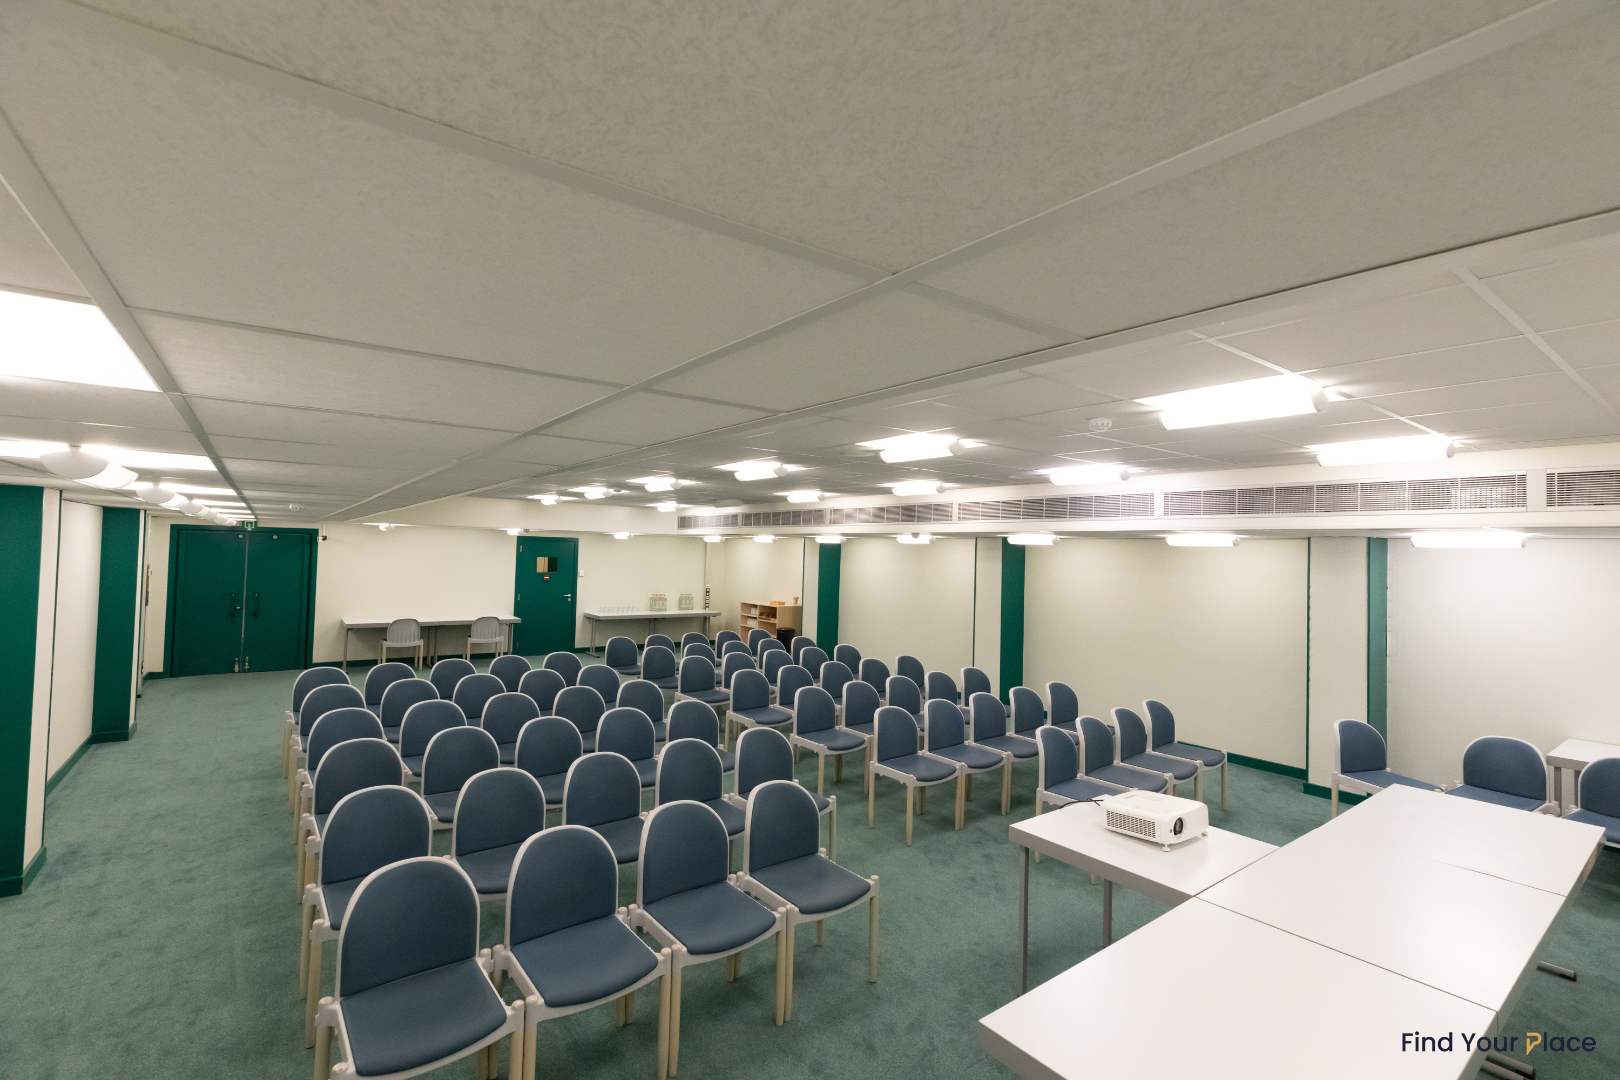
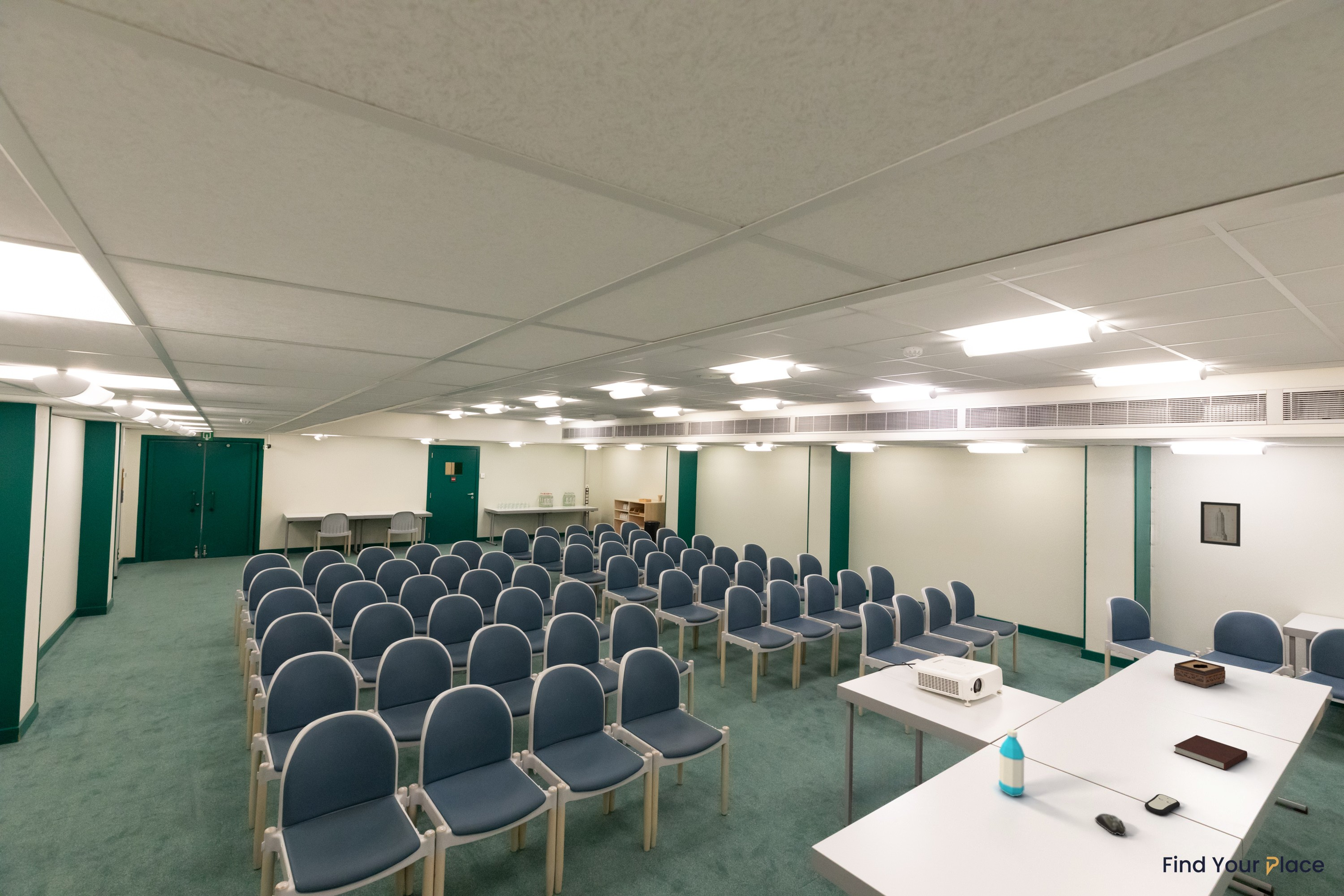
+ tissue box (1199, 673)
+ remote control (1161, 804)
+ computer mouse (1110, 822)
+ water bottle (1012, 761)
+ notebook (1210, 752)
+ wall art (1220, 523)
